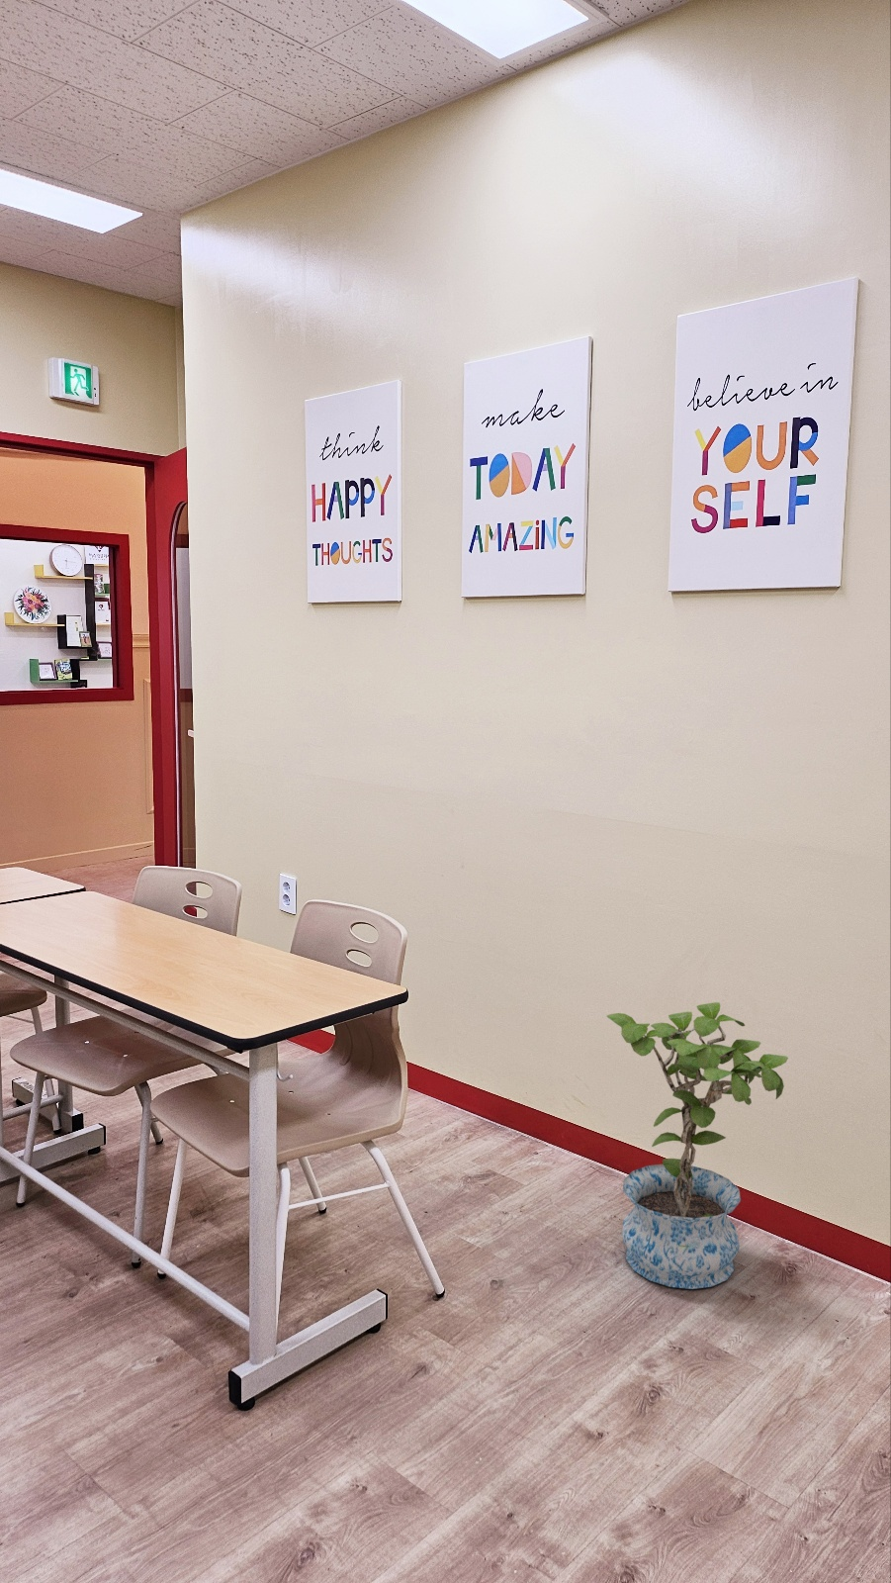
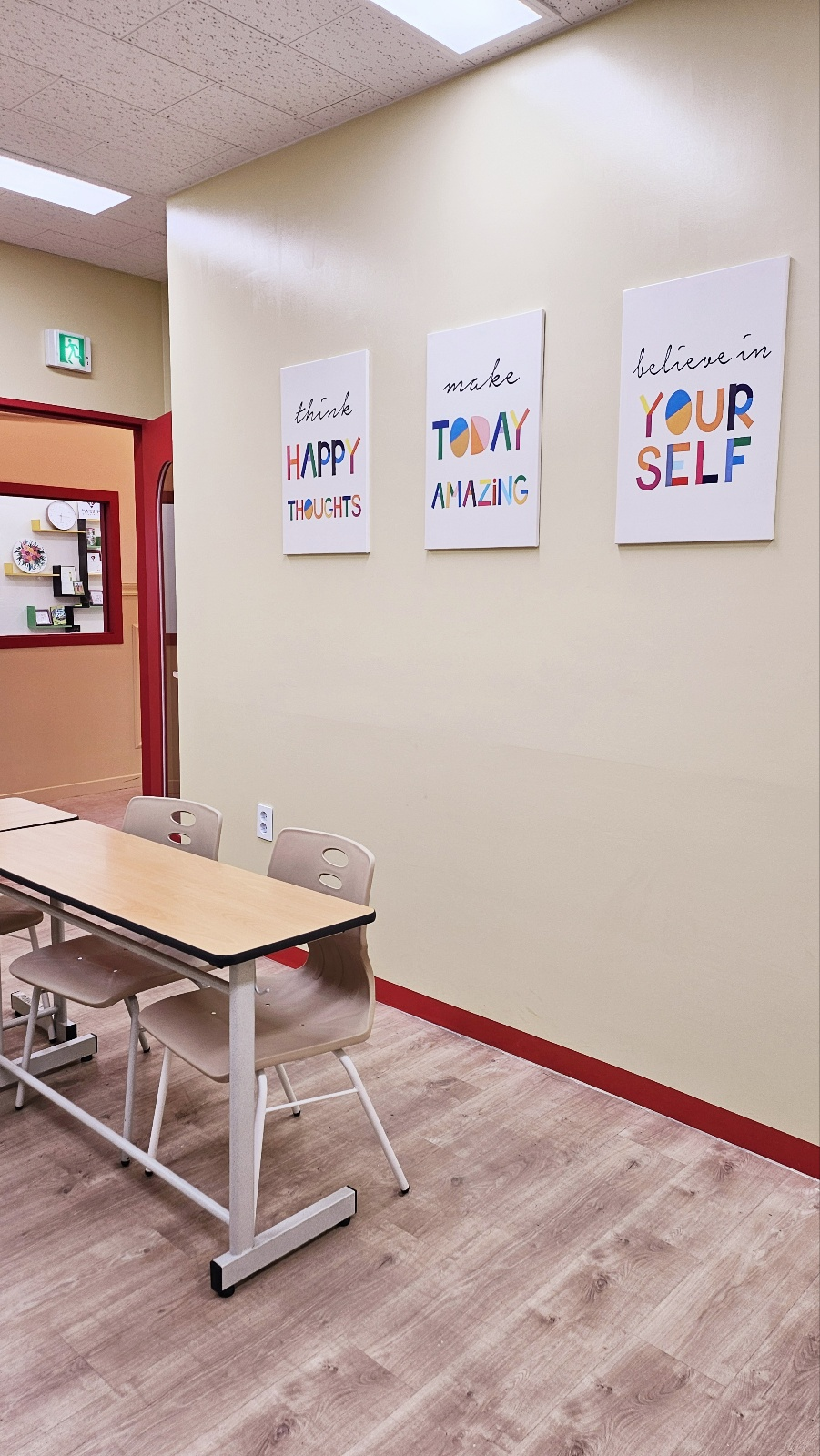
- potted plant (699, 1133)
